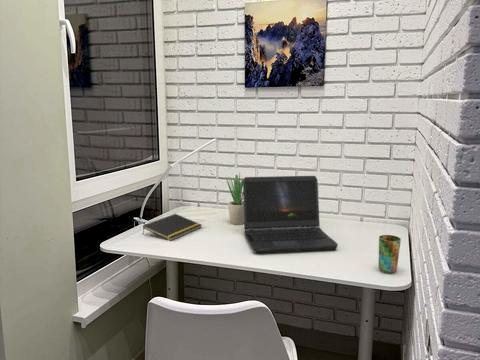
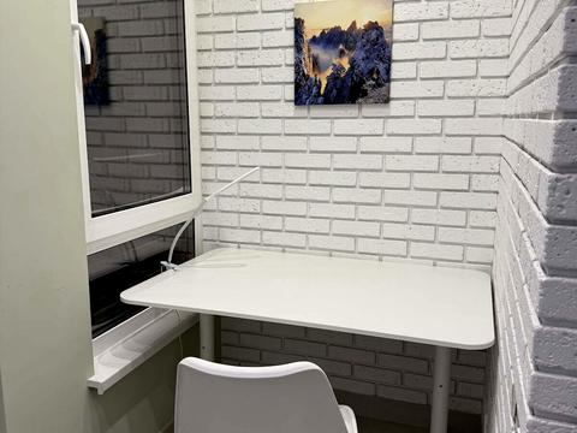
- laptop computer (288, 211)
- notepad (173, 226)
- cup (388, 254)
- potted plant (236, 194)
